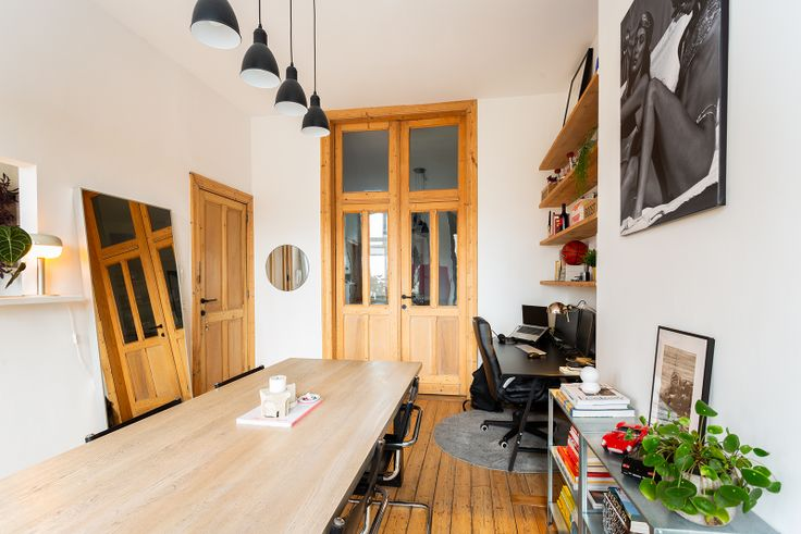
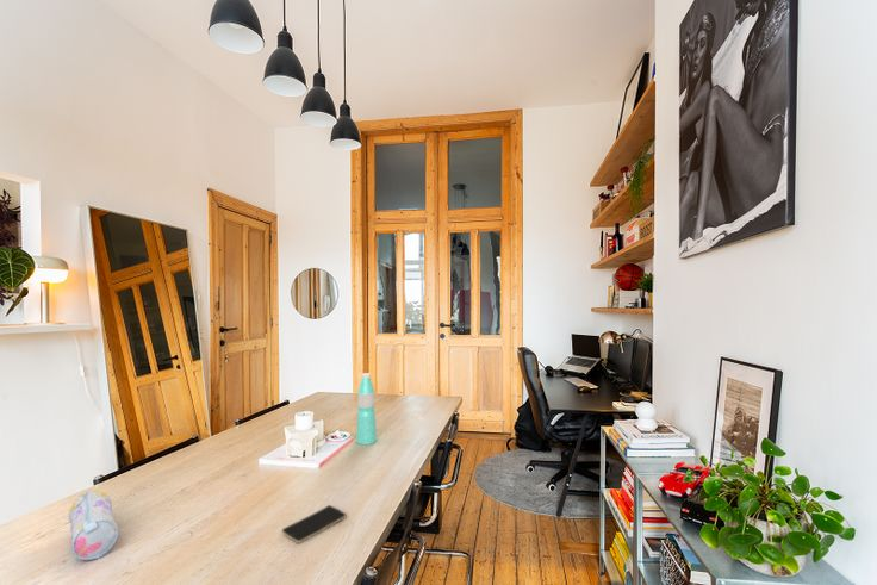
+ pencil case (93, 522)
+ smartphone (315, 523)
+ water bottle (366, 406)
